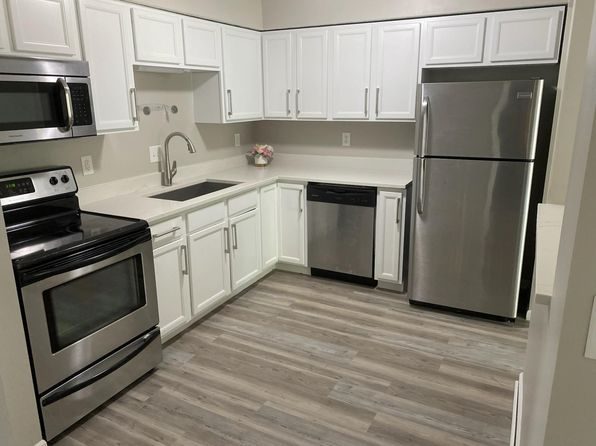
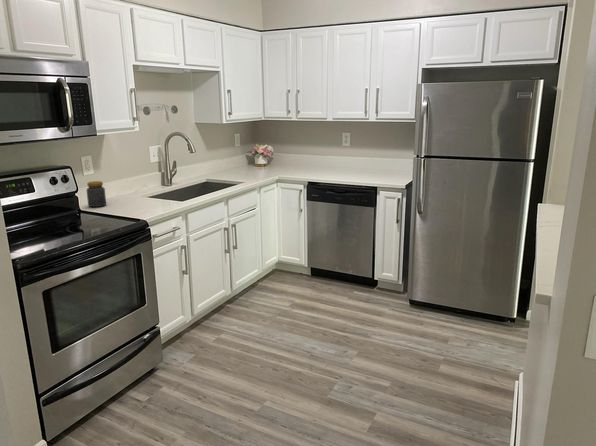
+ jar (96, 193)
